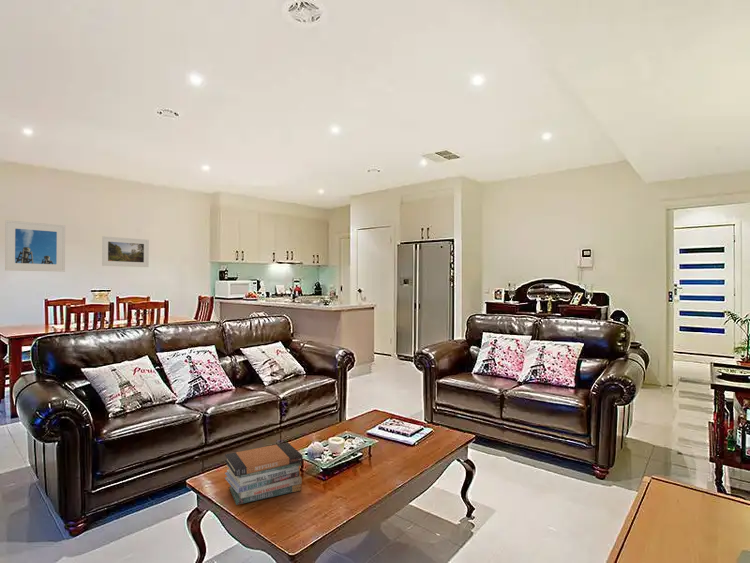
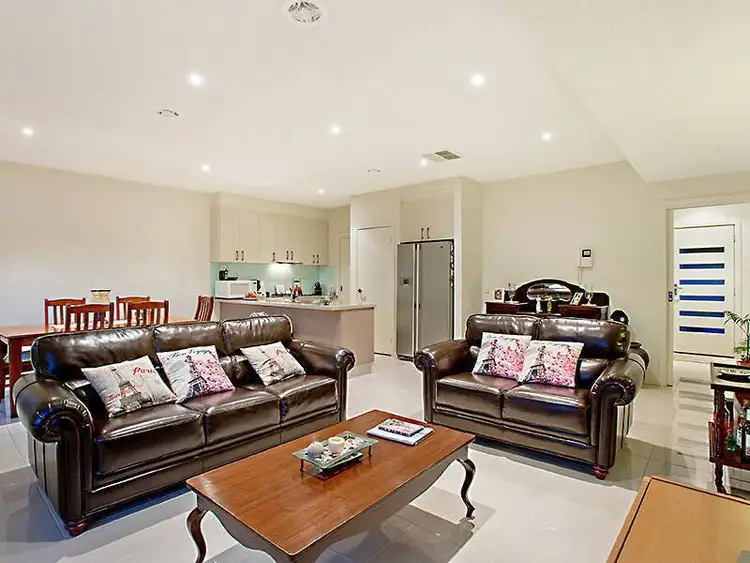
- book stack (263, 472)
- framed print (36, 246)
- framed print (126, 252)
